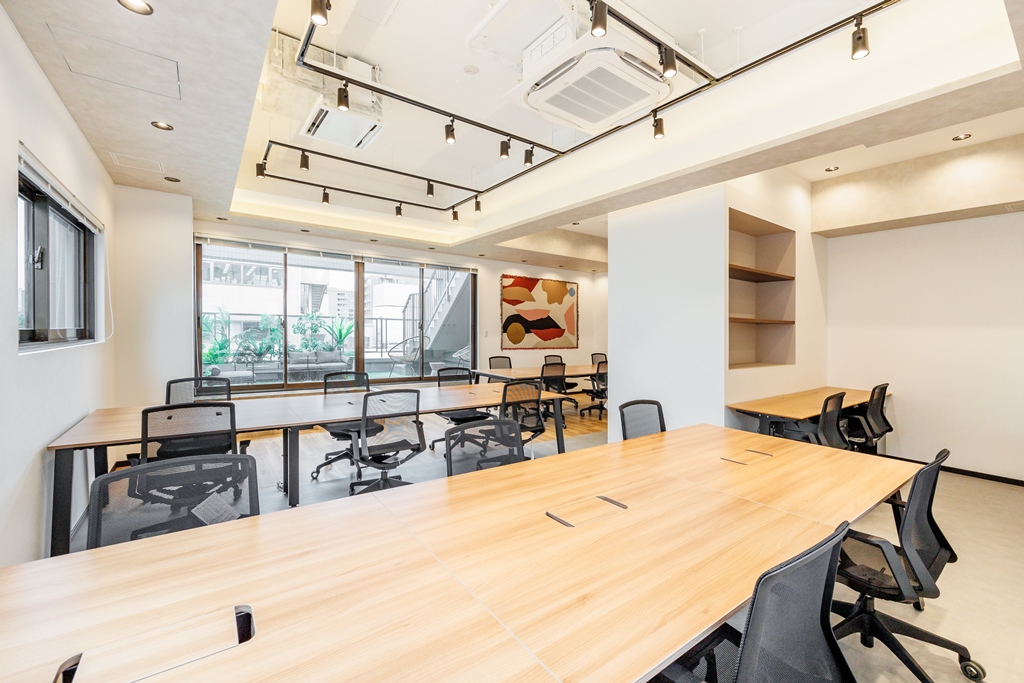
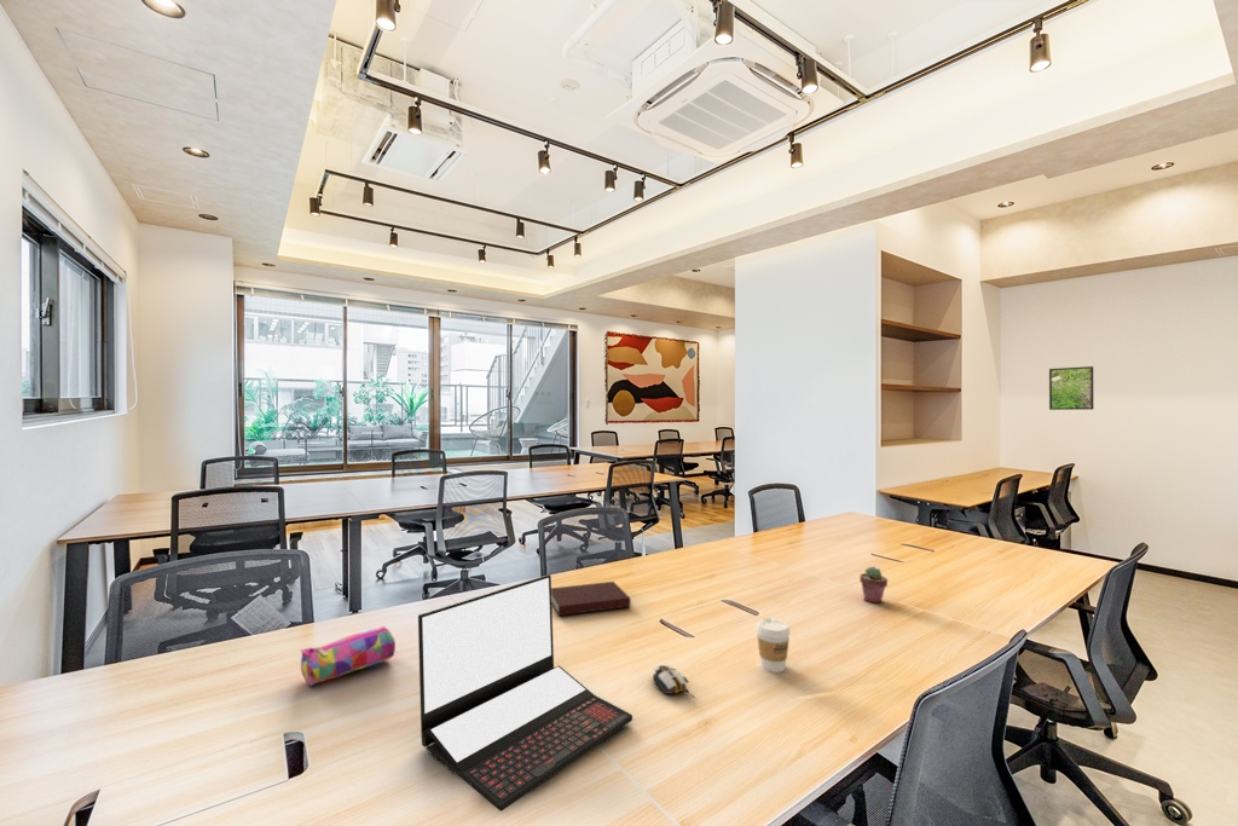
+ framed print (1070, 388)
+ pencil case (348, 653)
+ potted succulent (873, 583)
+ computer mouse (673, 680)
+ laptop (530, 670)
+ coffee cup (773, 645)
+ notebook (588, 597)
